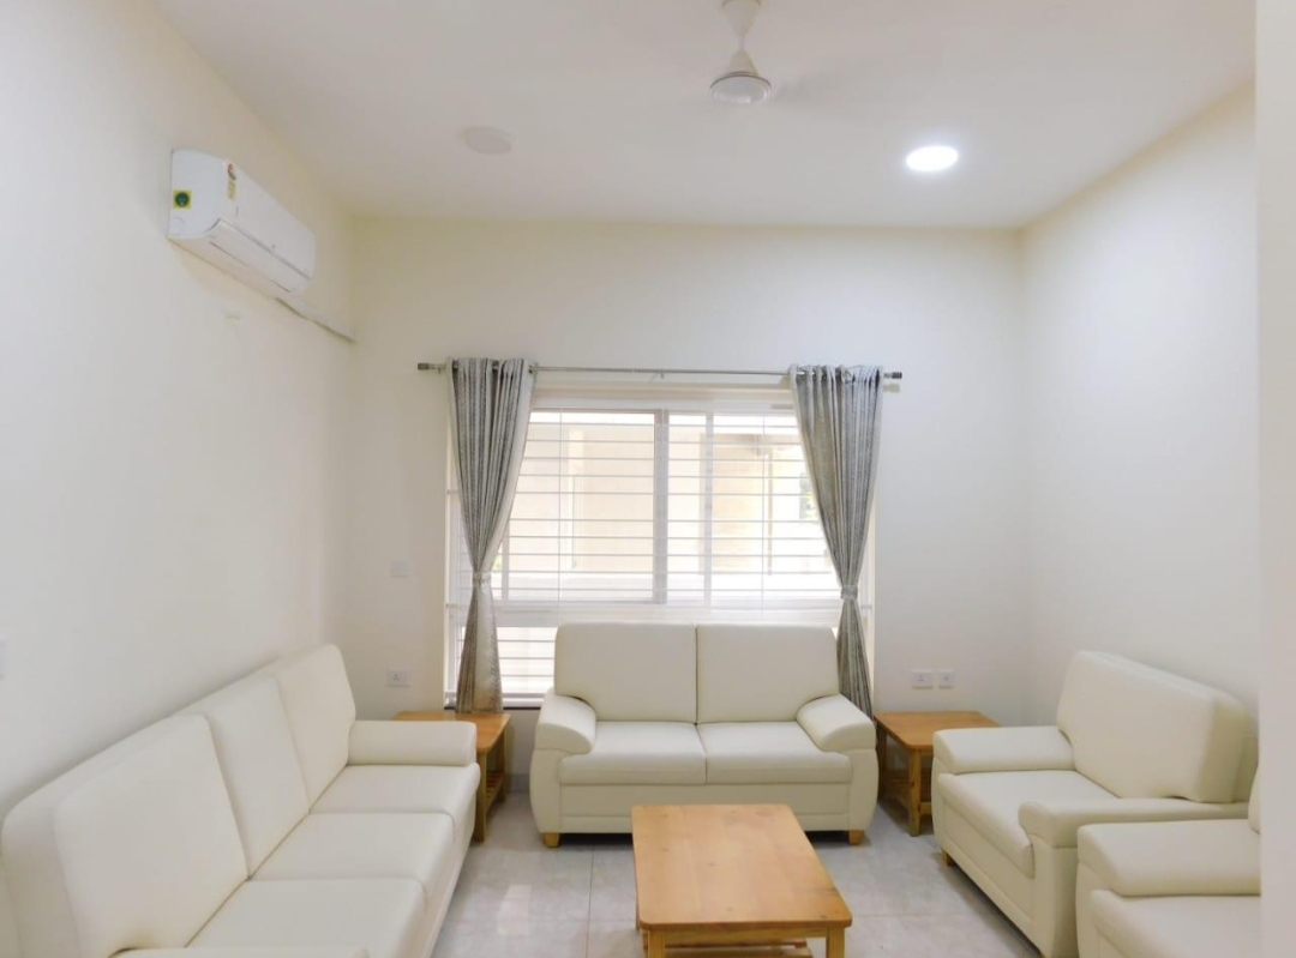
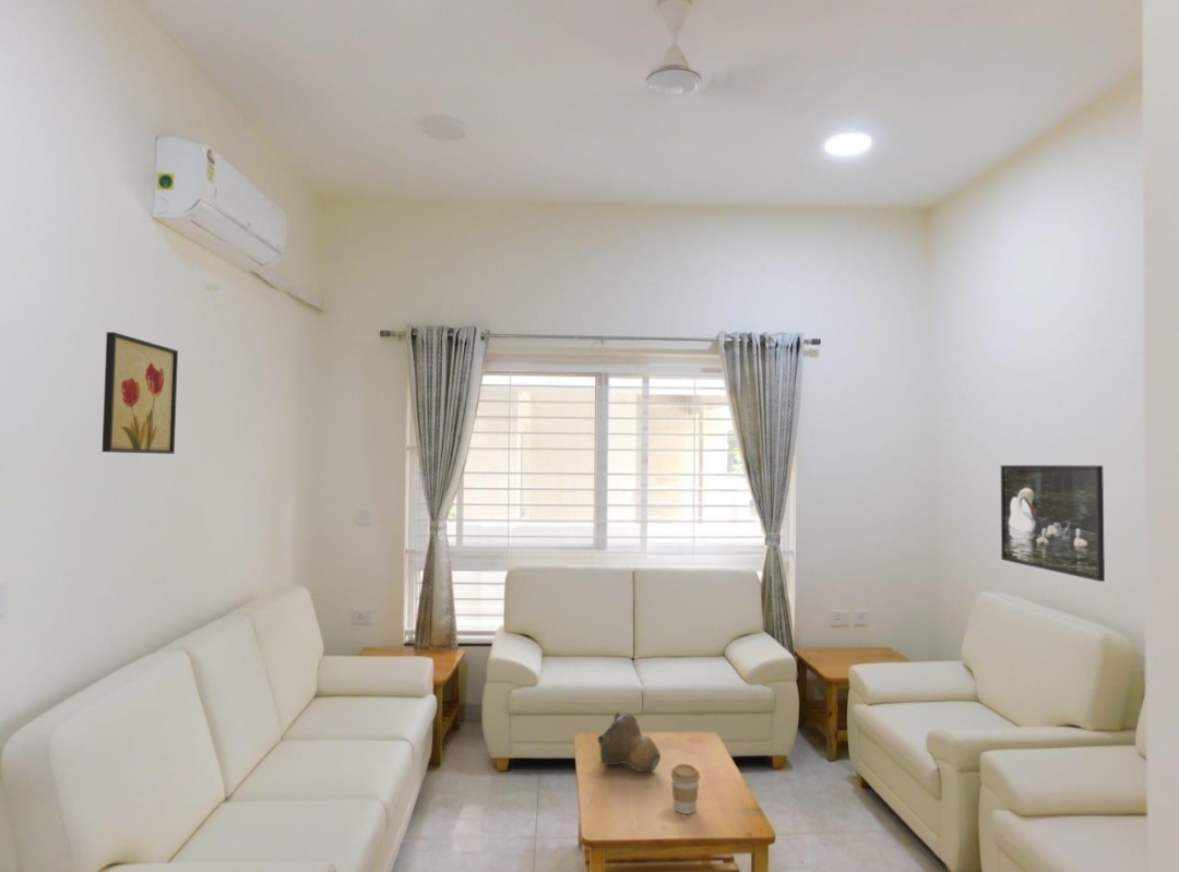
+ coffee cup (684, 788)
+ decorative bowl (629, 741)
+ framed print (1047, 517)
+ wall art (140, 397)
